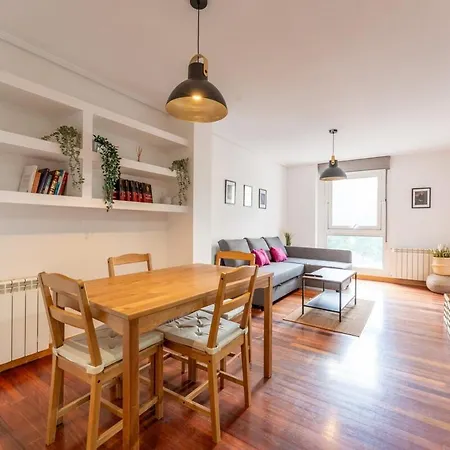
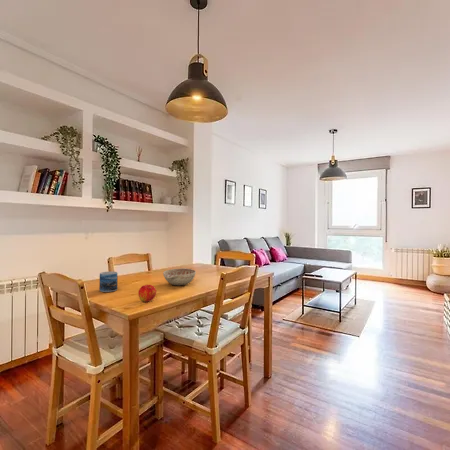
+ apple (147, 293)
+ decorative bowl (179, 277)
+ mug (110, 280)
